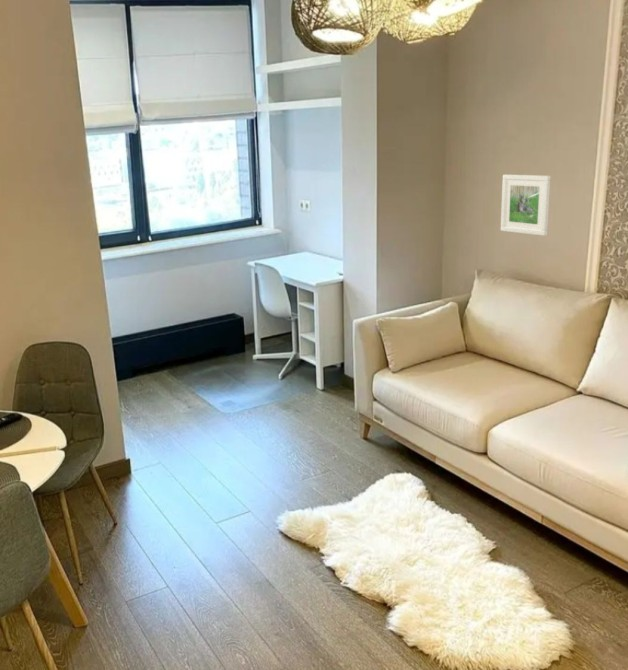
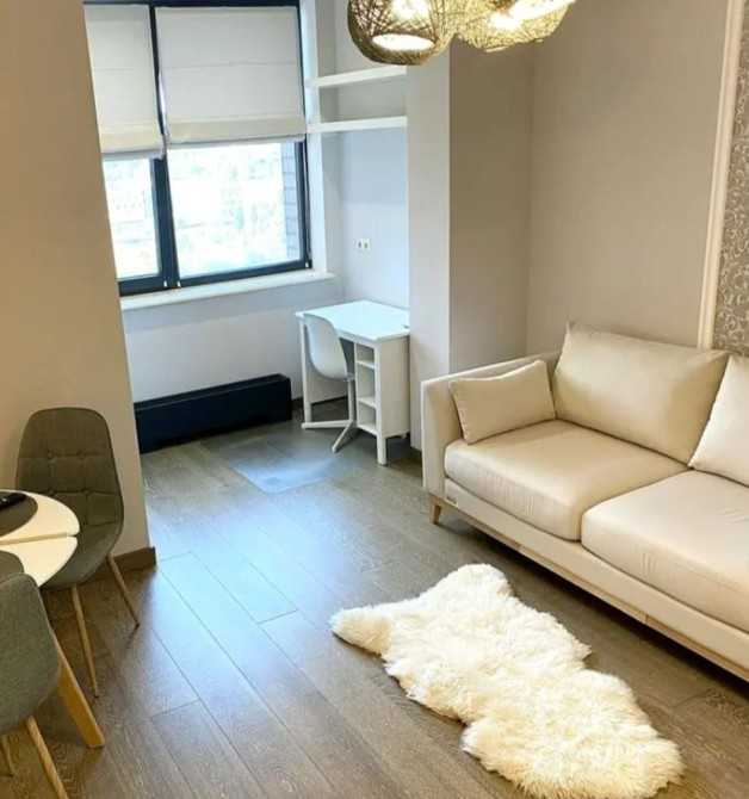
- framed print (524, 204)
